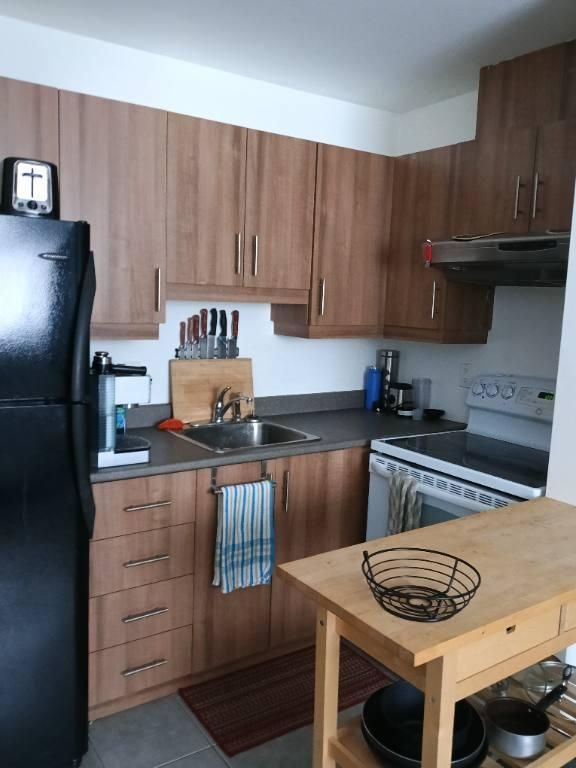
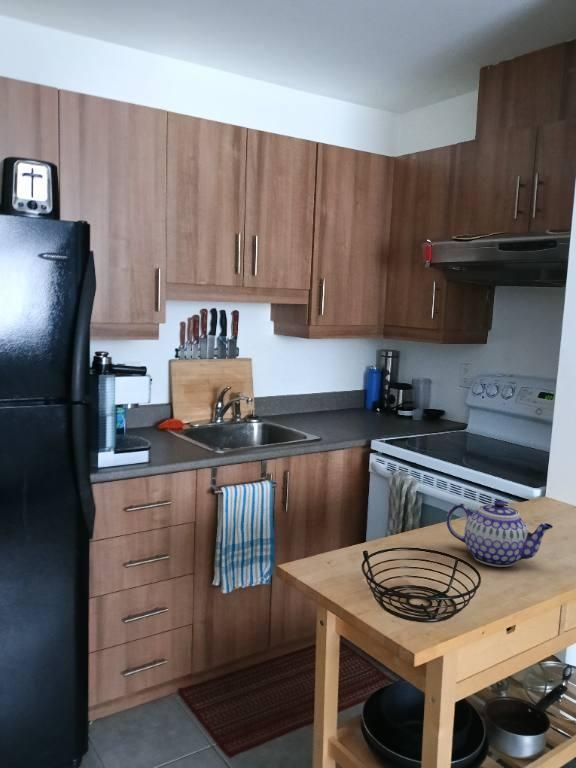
+ teapot (497, 529)
